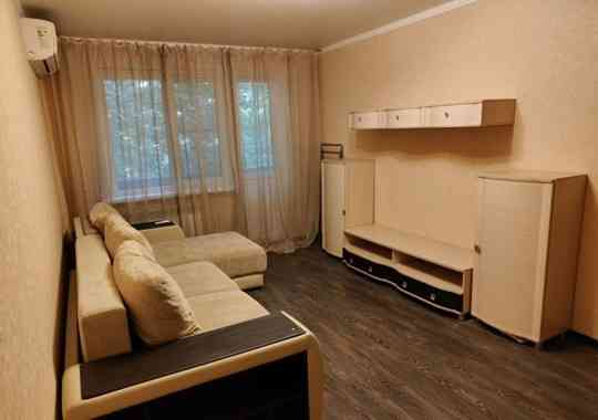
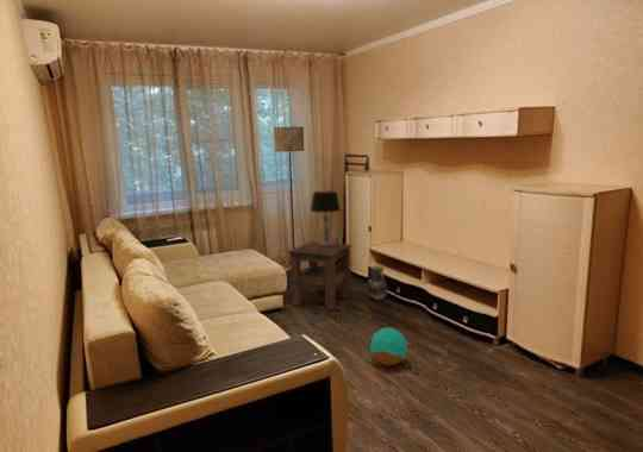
+ floor lamp (292, 202)
+ ball (388, 346)
+ side table (320, 272)
+ table lamp (325, 219)
+ ceramic jug (376, 282)
